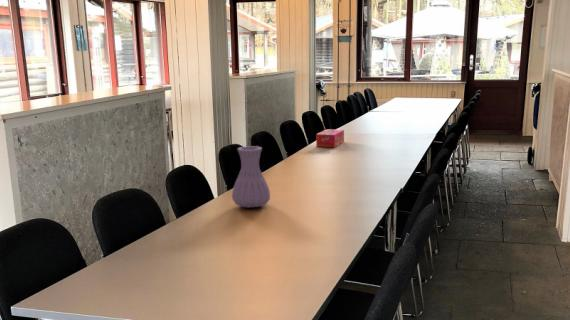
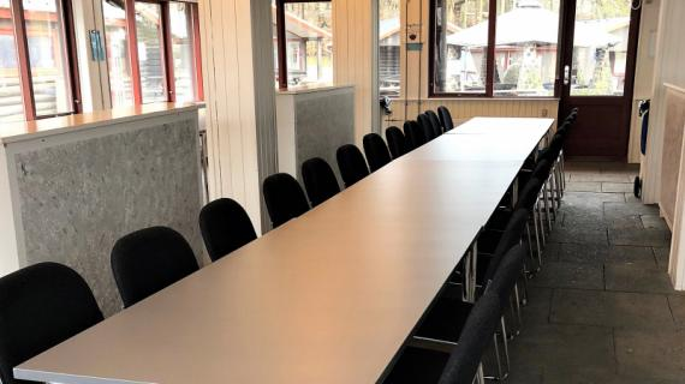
- tissue box (330, 138)
- vase (250, 177)
